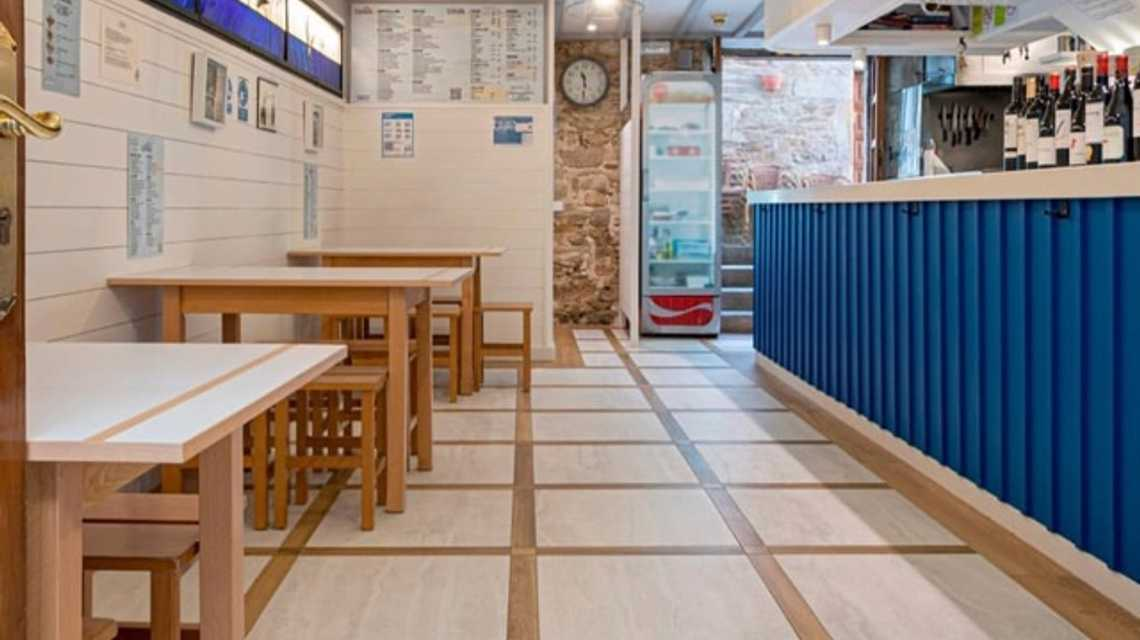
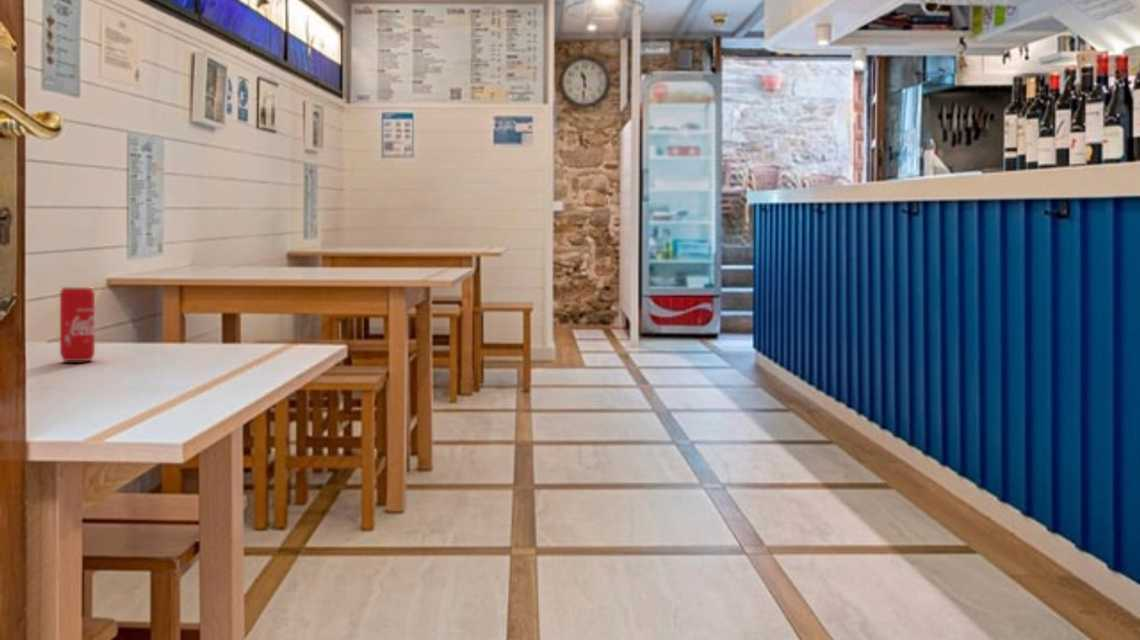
+ beverage can (77, 324)
